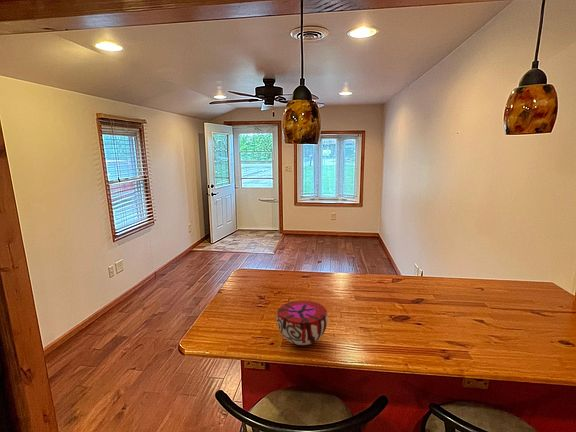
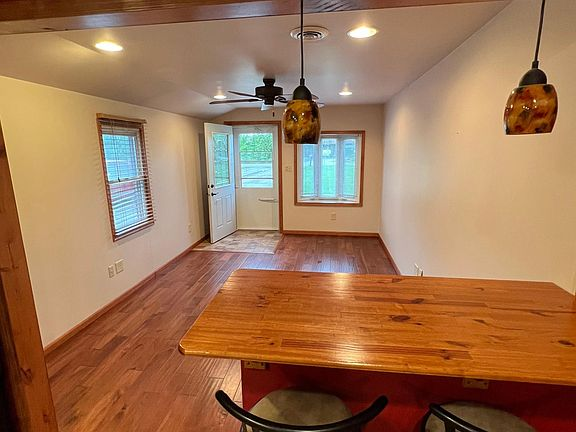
- decorative bowl (302, 325)
